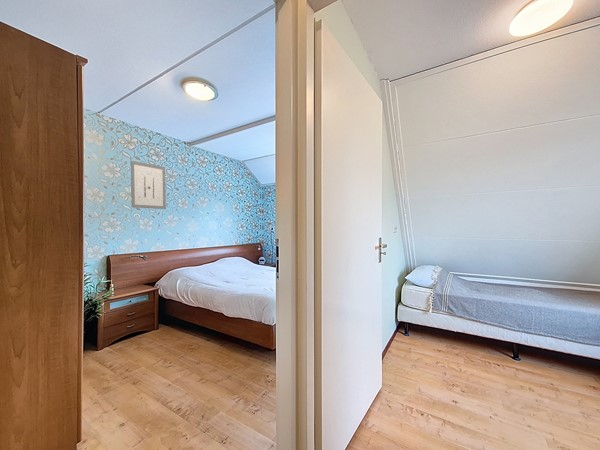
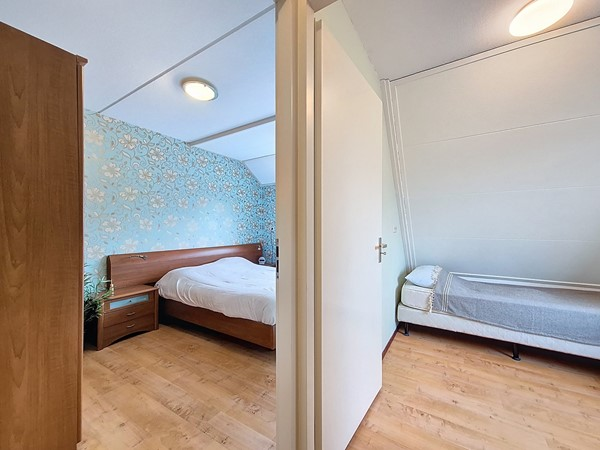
- wall art (149, 186)
